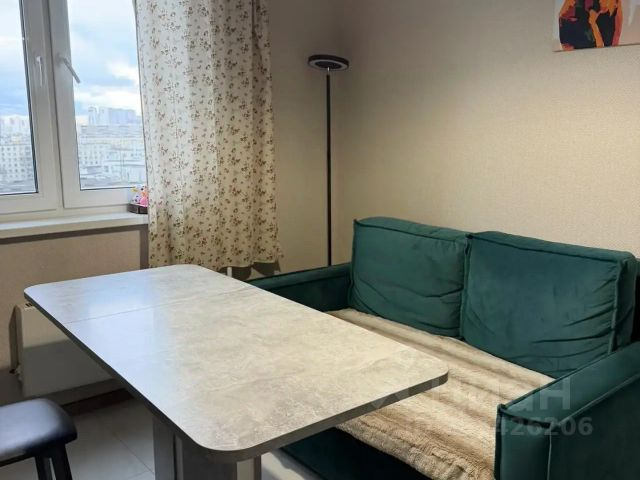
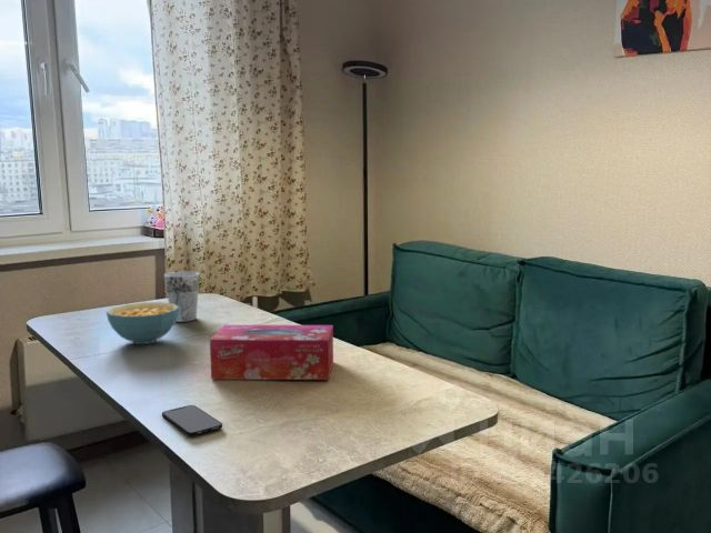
+ cup (182, 296)
+ cereal bowl (143, 324)
+ tissue box (274, 351)
+ smartphone (191, 419)
